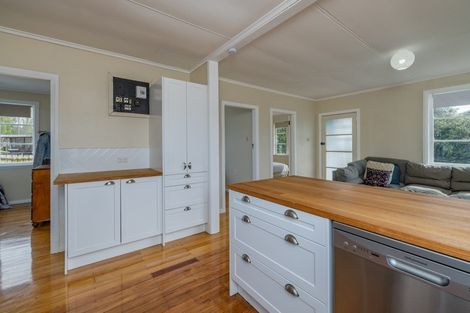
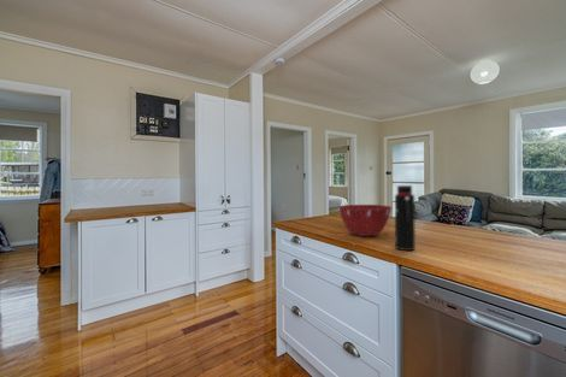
+ mixing bowl (364, 219)
+ water bottle (405, 217)
